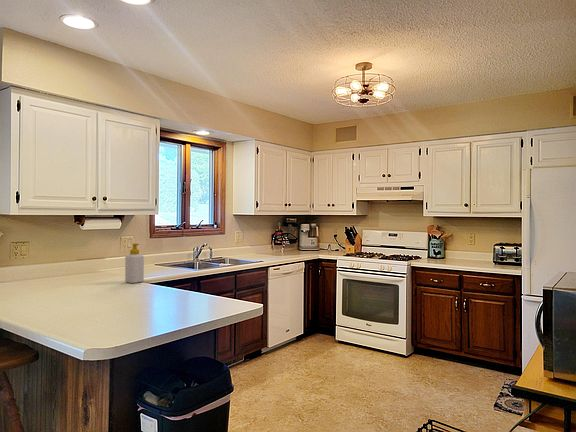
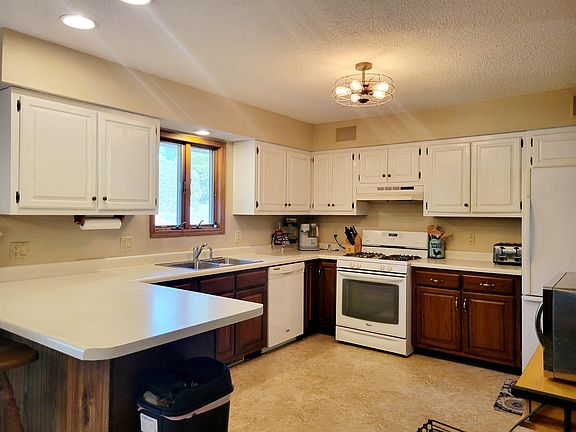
- soap bottle (134, 262)
